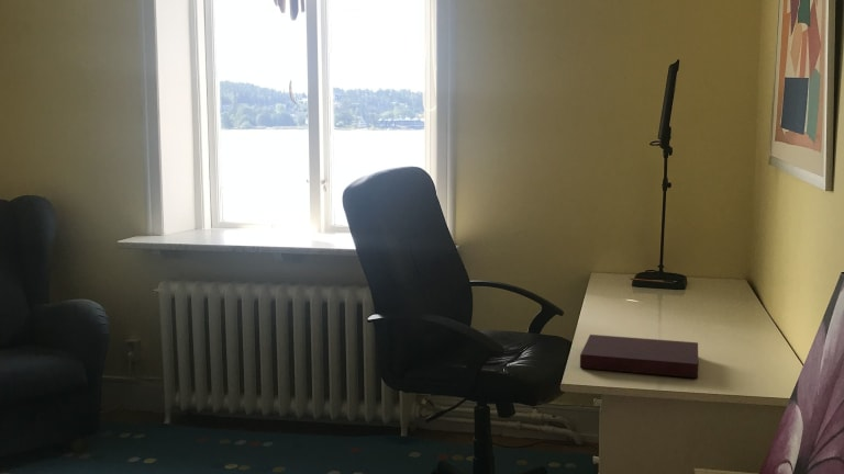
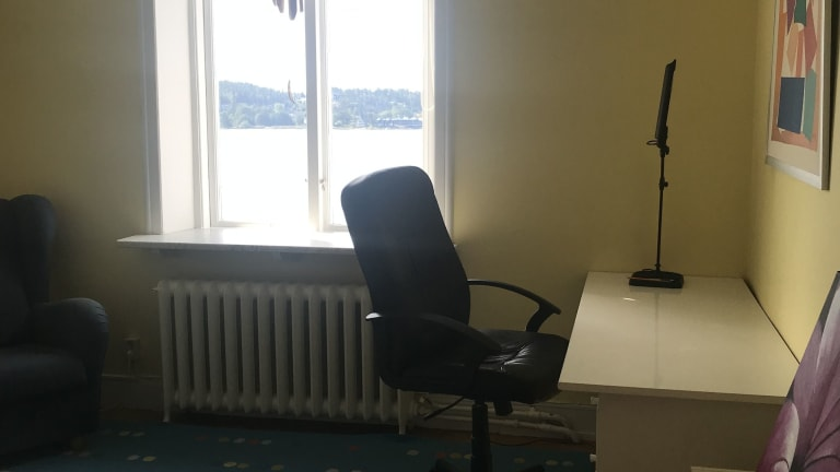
- notebook (640, 354)
